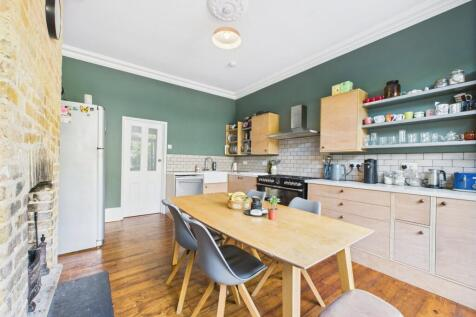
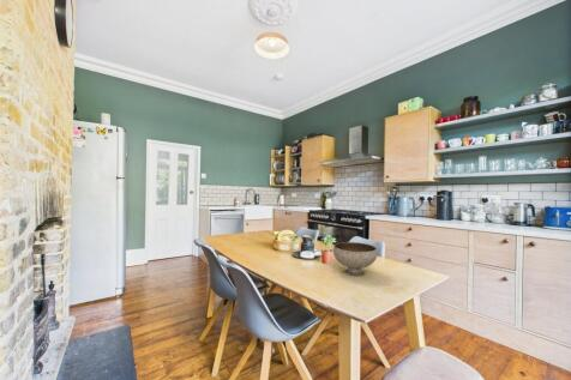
+ bowl (354, 259)
